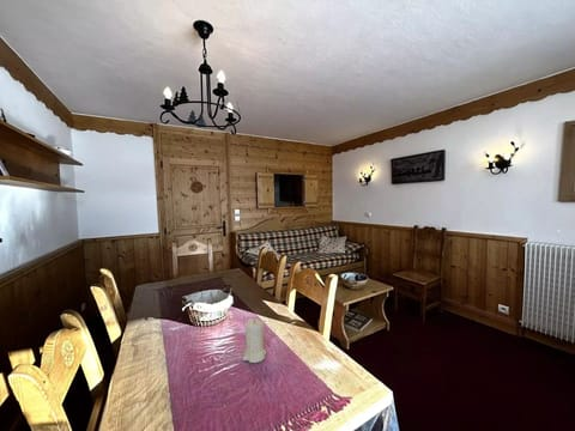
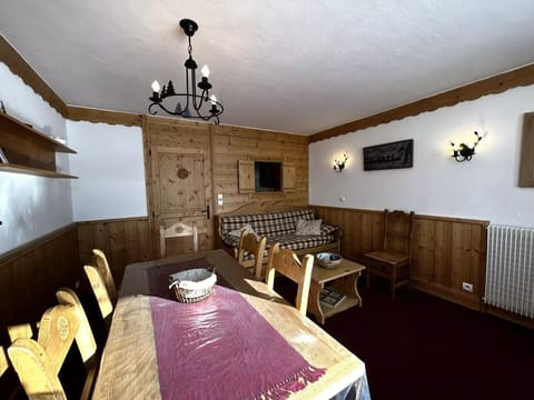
- candle (254, 338)
